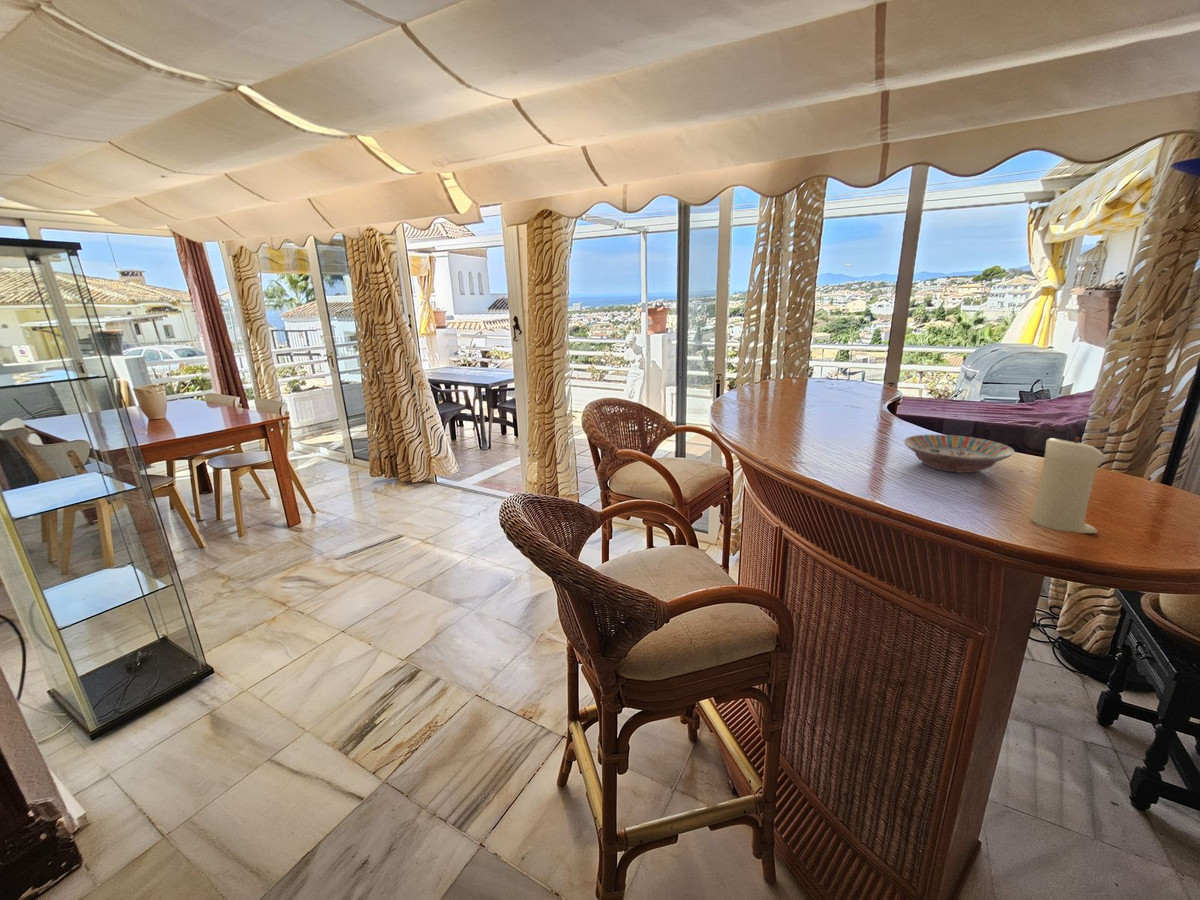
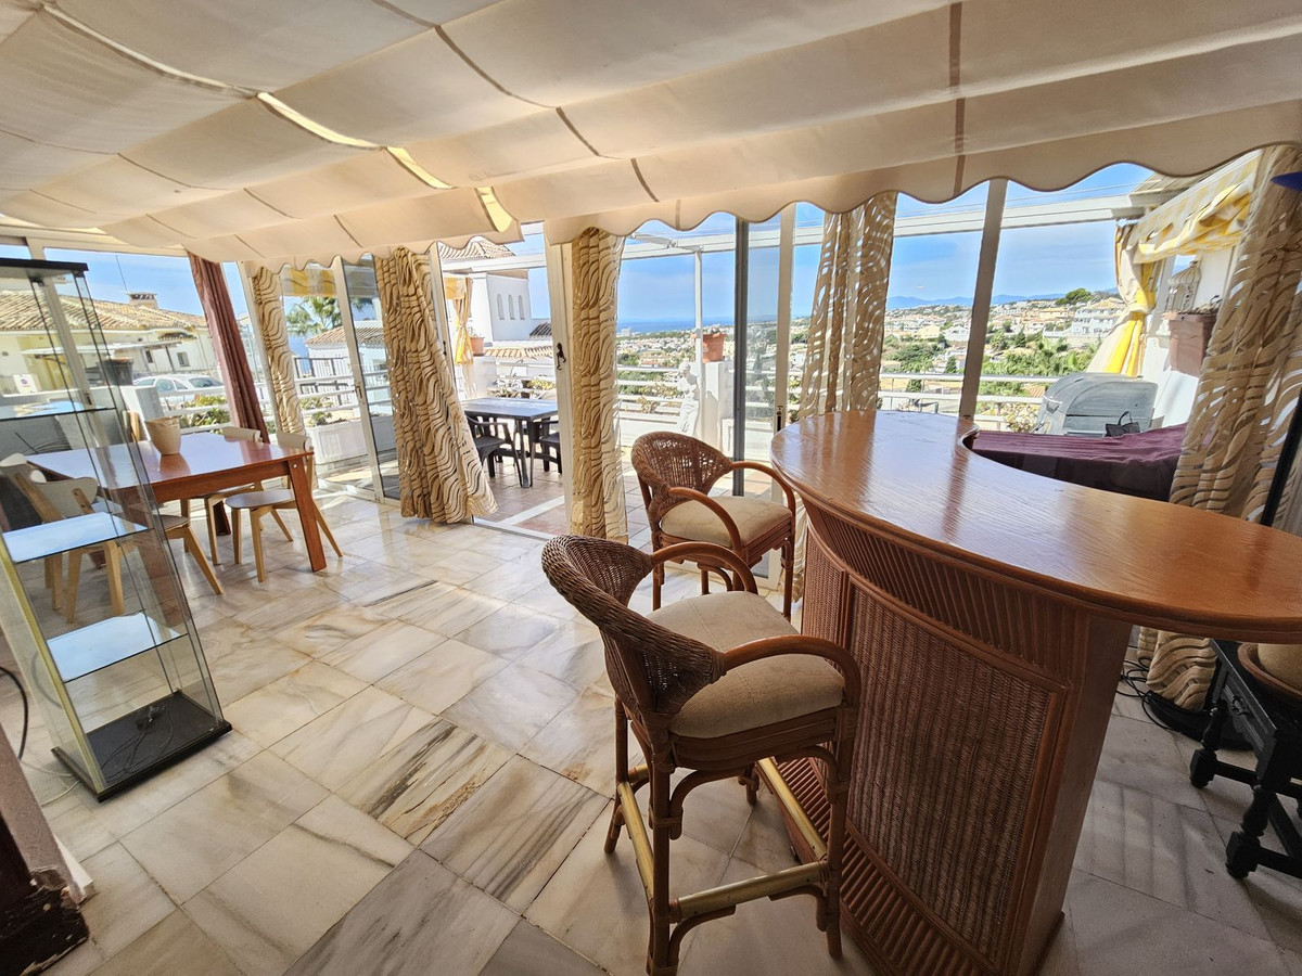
- candle (1069, 481)
- bowl (954, 455)
